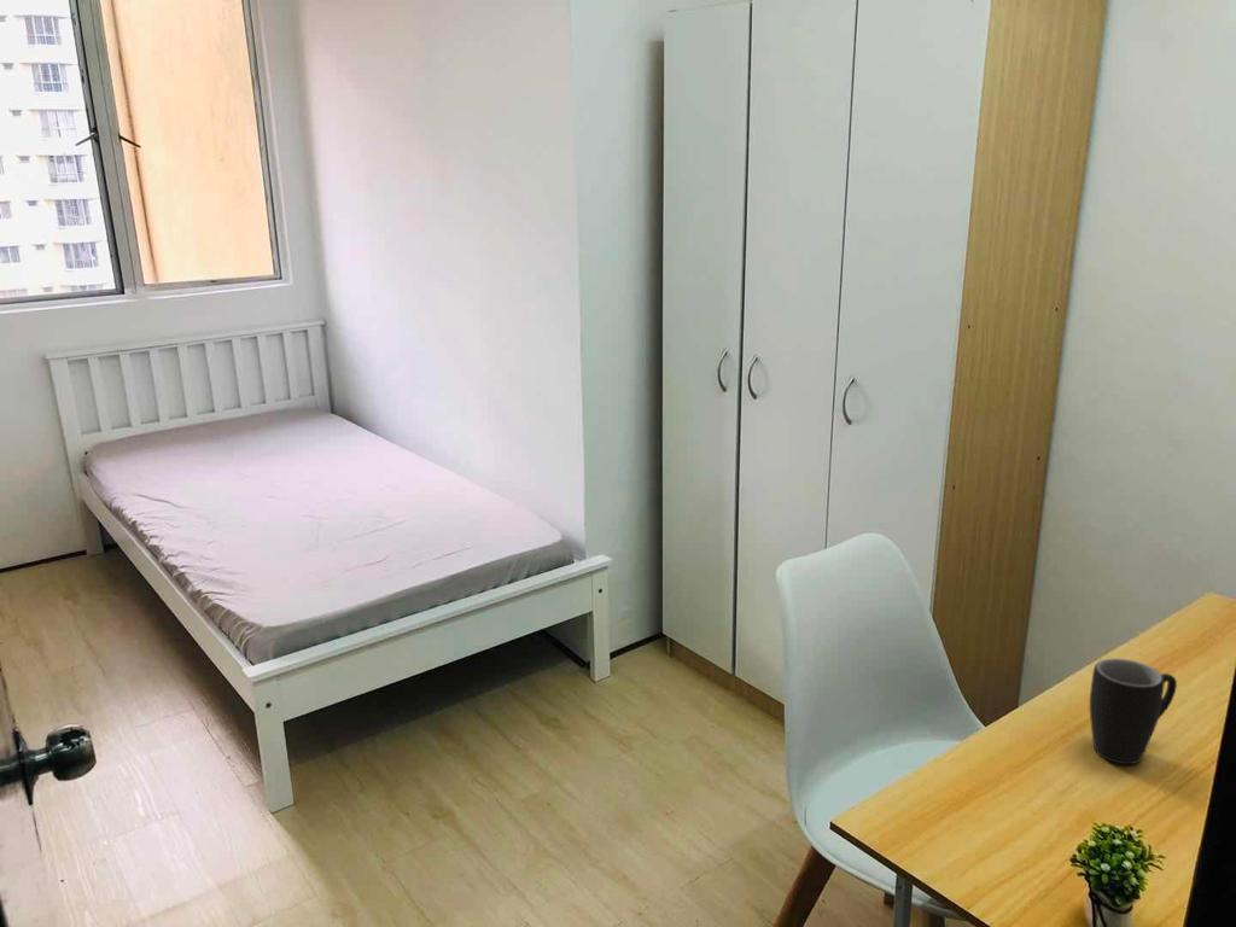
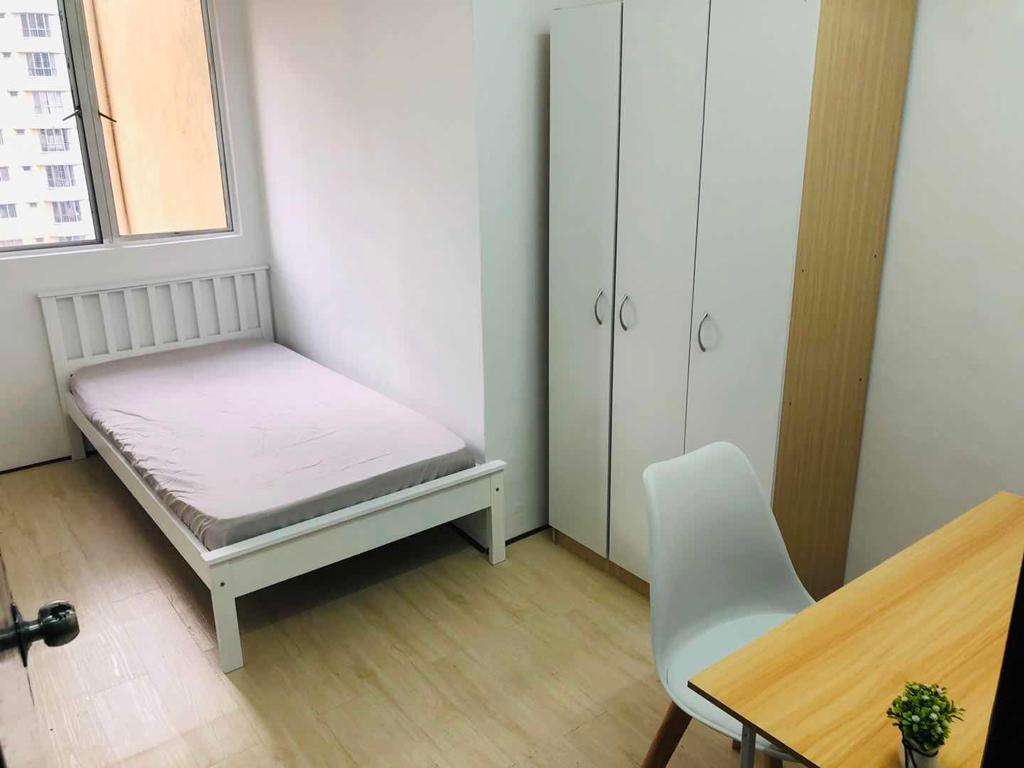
- mug (1135, 710)
